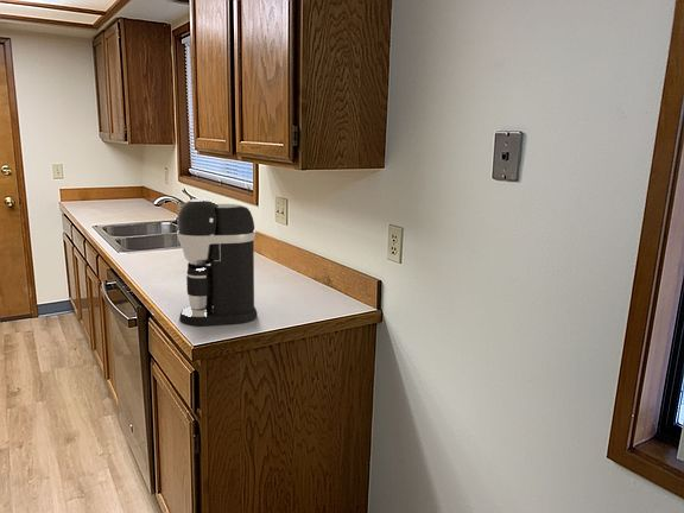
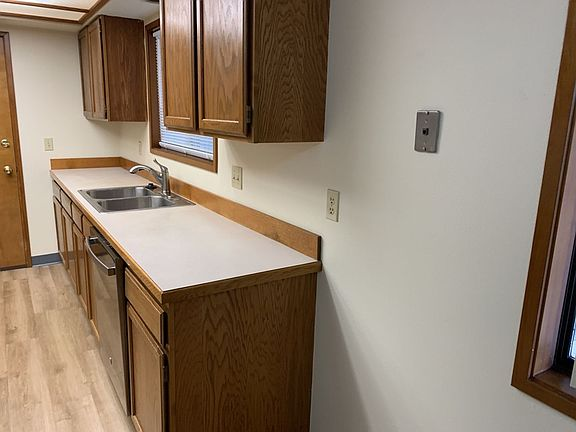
- coffee maker (217, 259)
